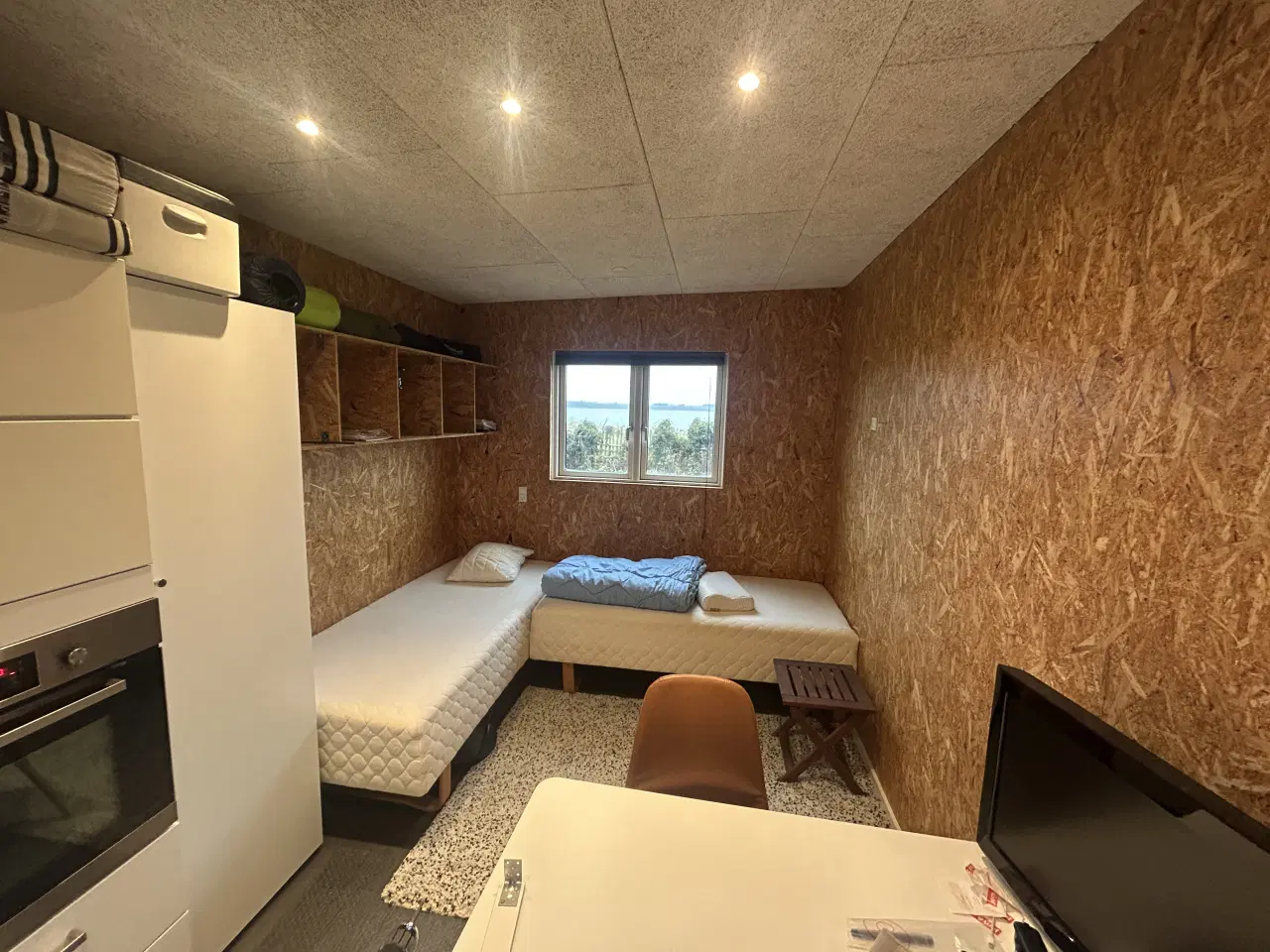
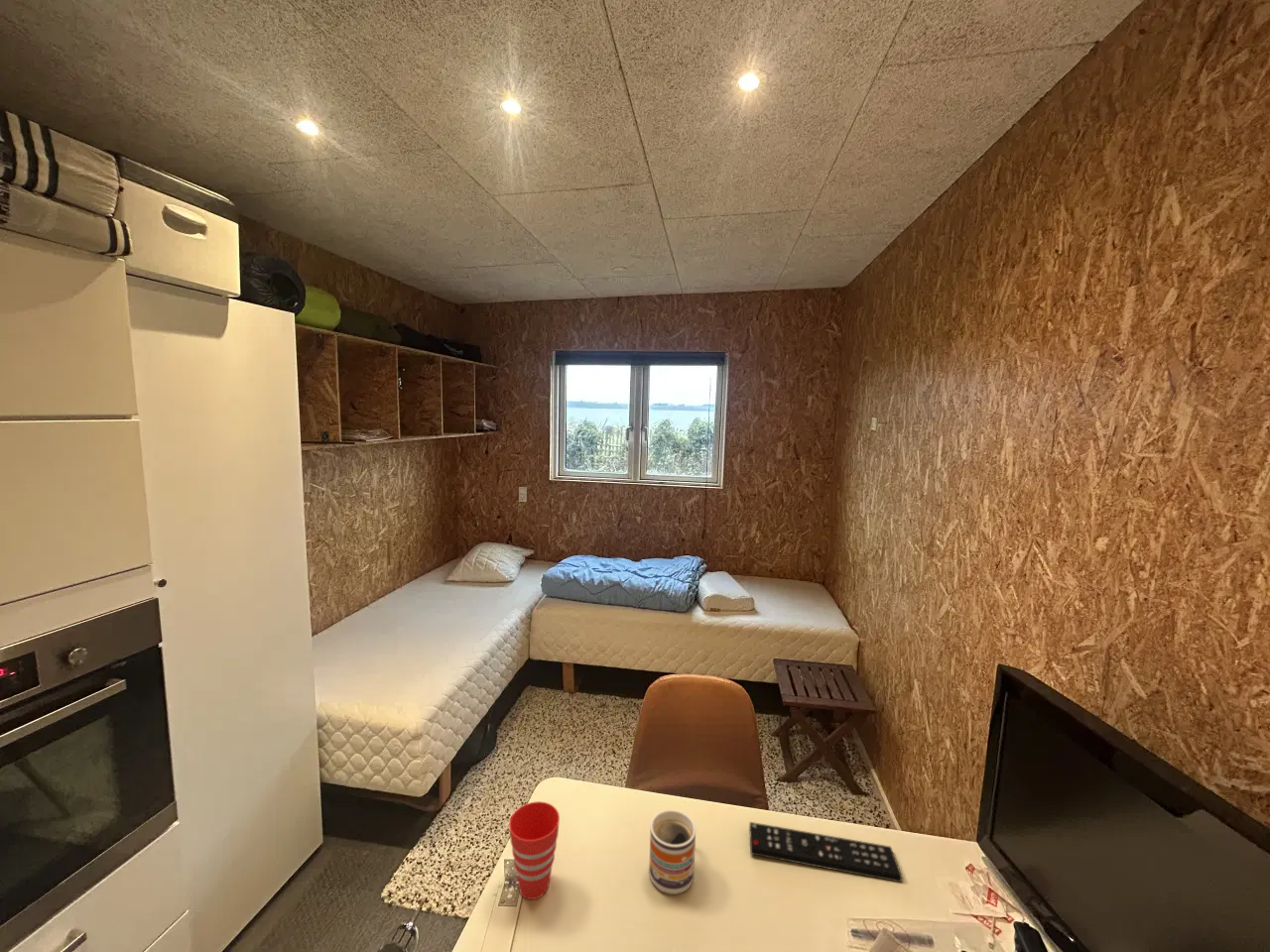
+ remote control (820, 849)
+ mug (675, 846)
+ cup (534, 853)
